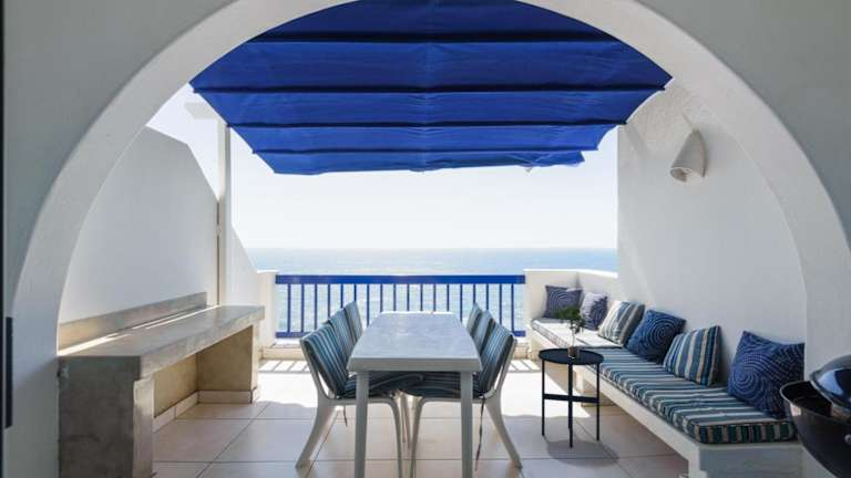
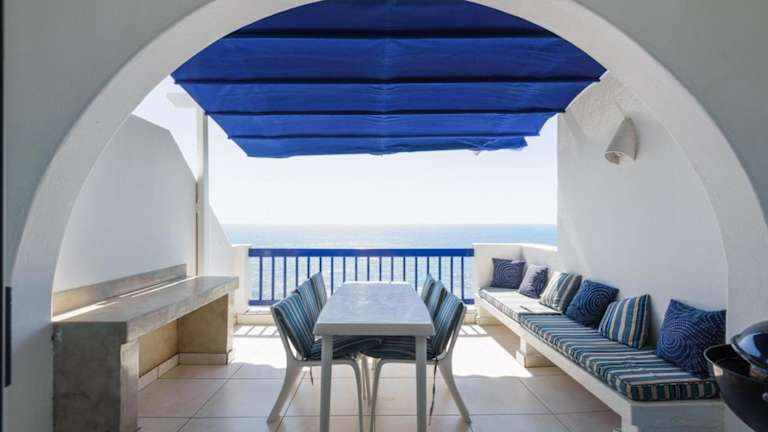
- side table (570, 395)
- potted plant (572, 330)
